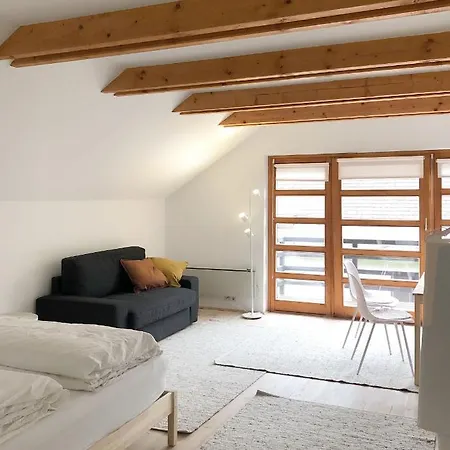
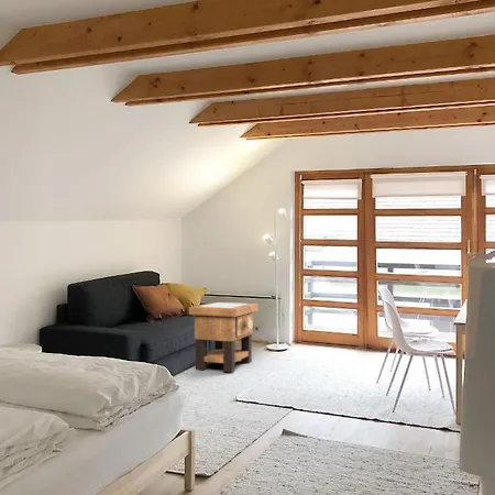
+ side table (226, 334)
